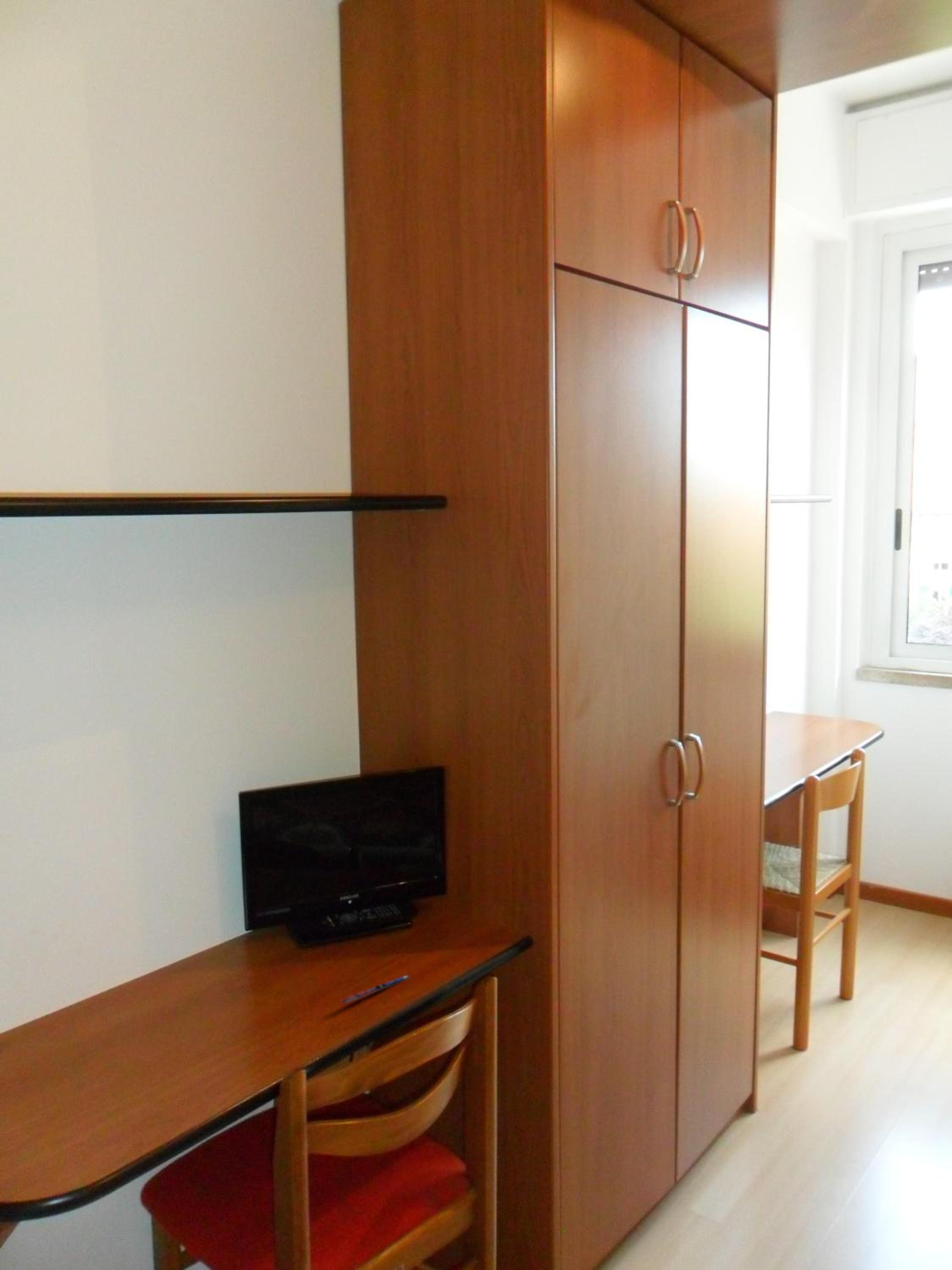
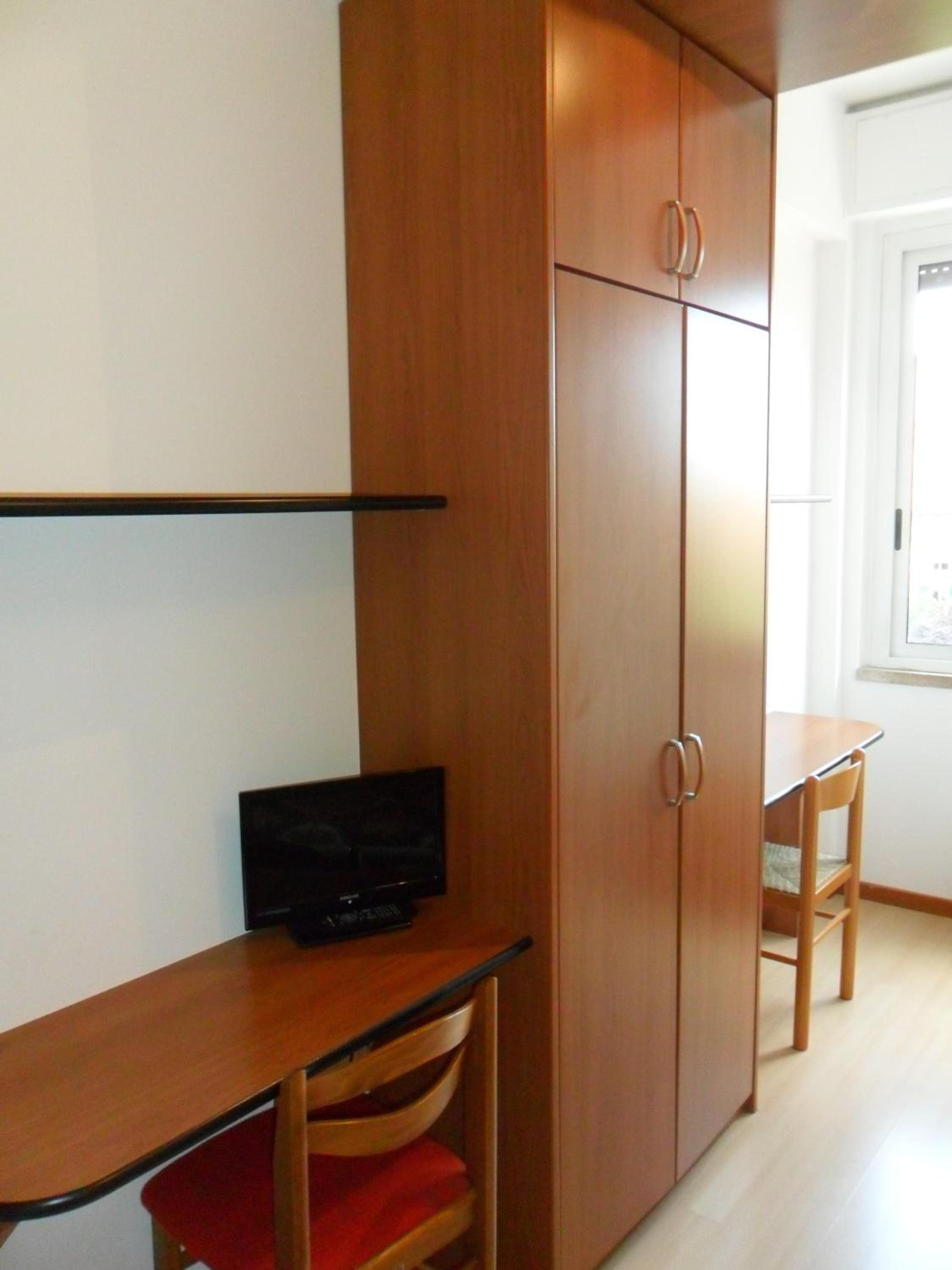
- pen (376, 988)
